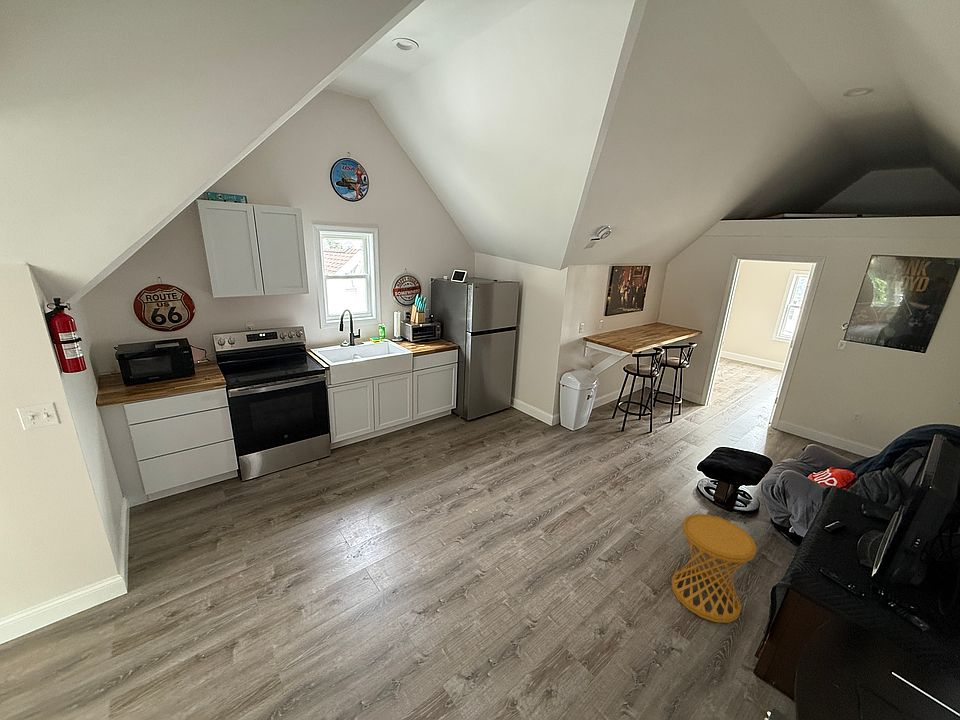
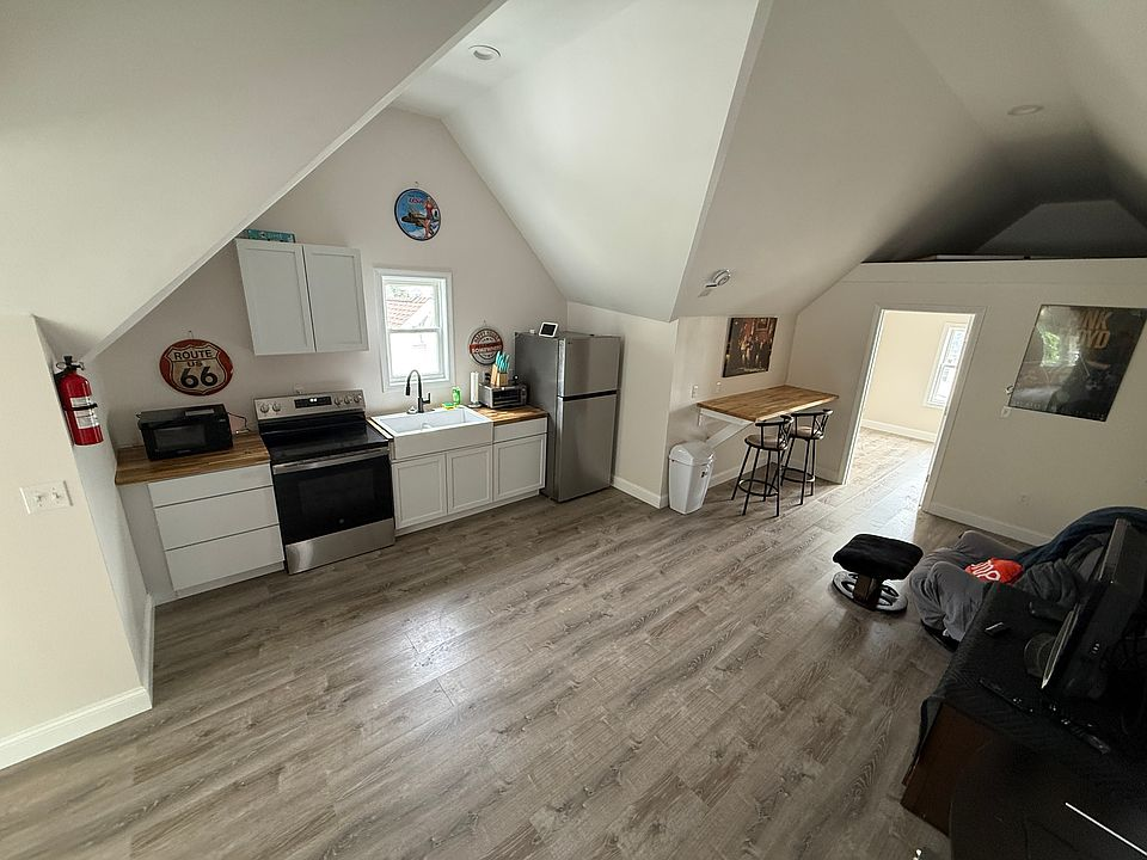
- side table (710, 564)
